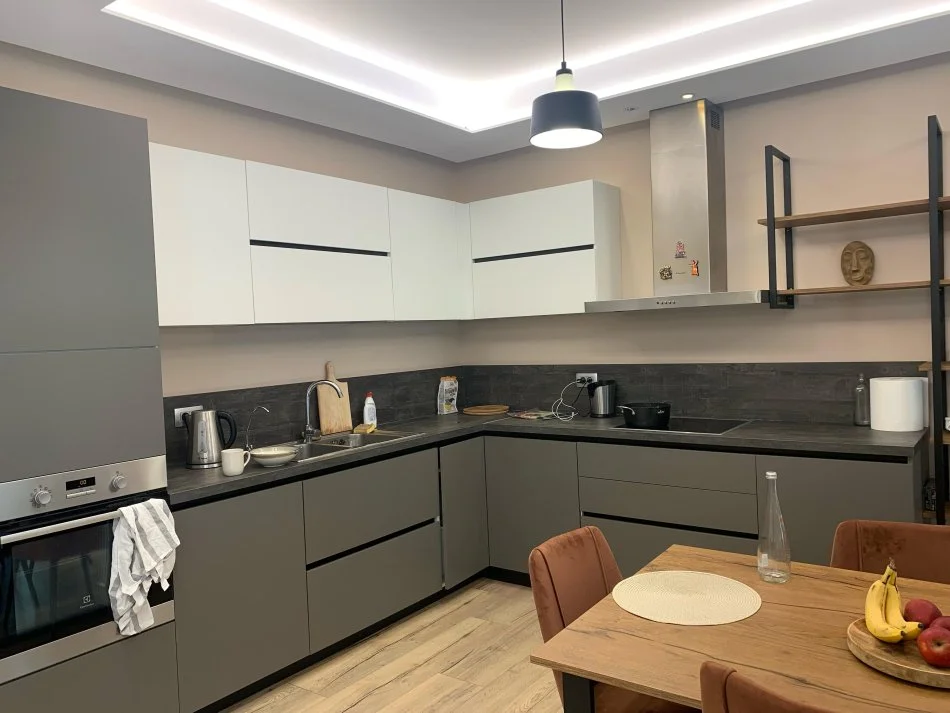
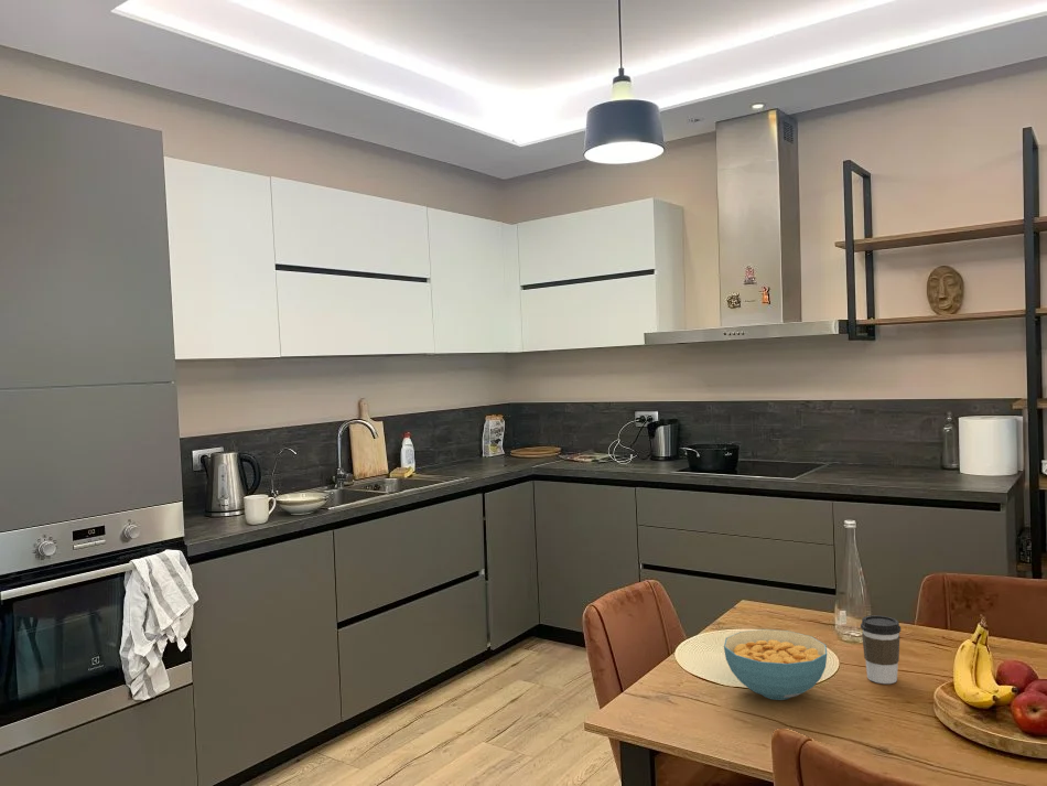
+ coffee cup (881, 649)
+ cereal bowl (775, 669)
